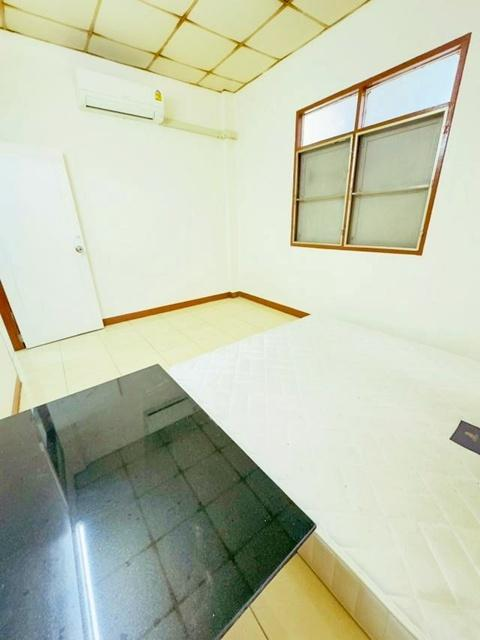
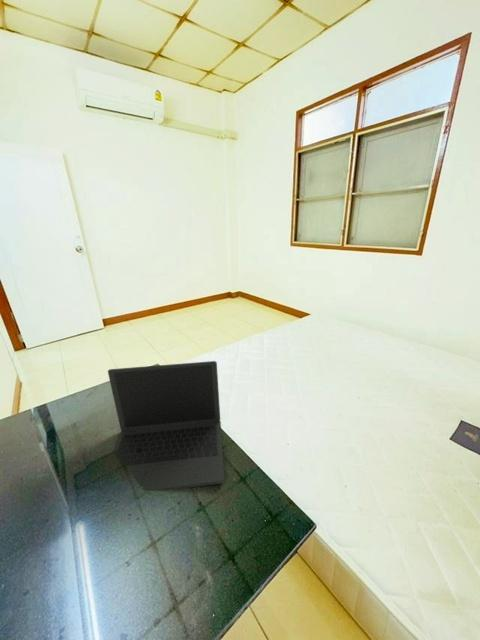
+ laptop (162, 422)
